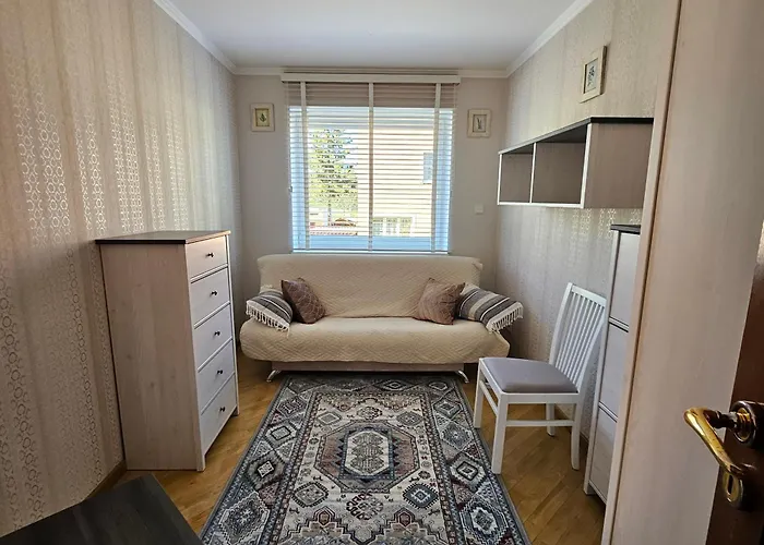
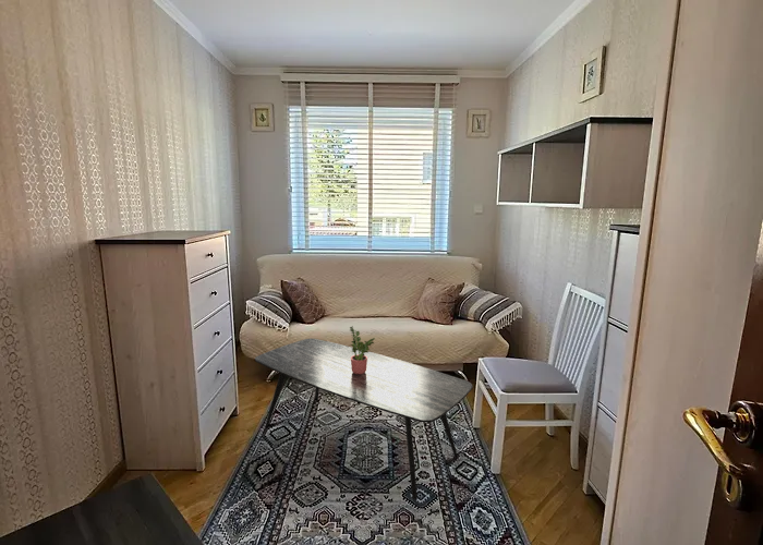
+ potted plant (366, 349)
+ coffee table (355, 401)
